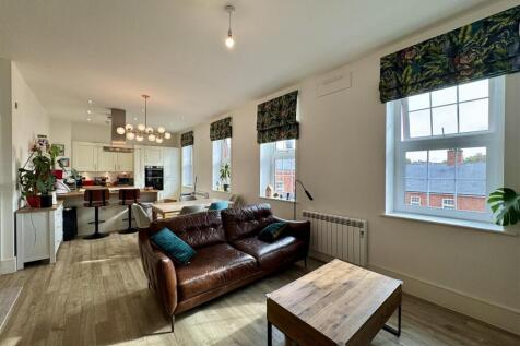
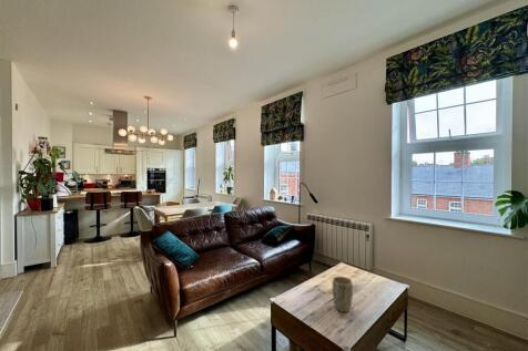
+ plant pot (342, 293)
